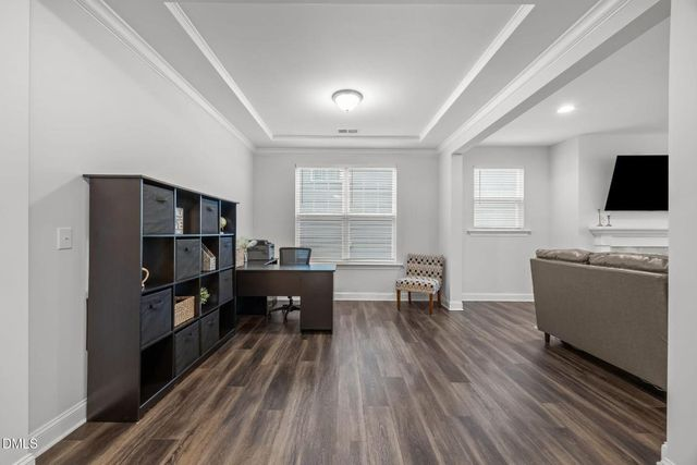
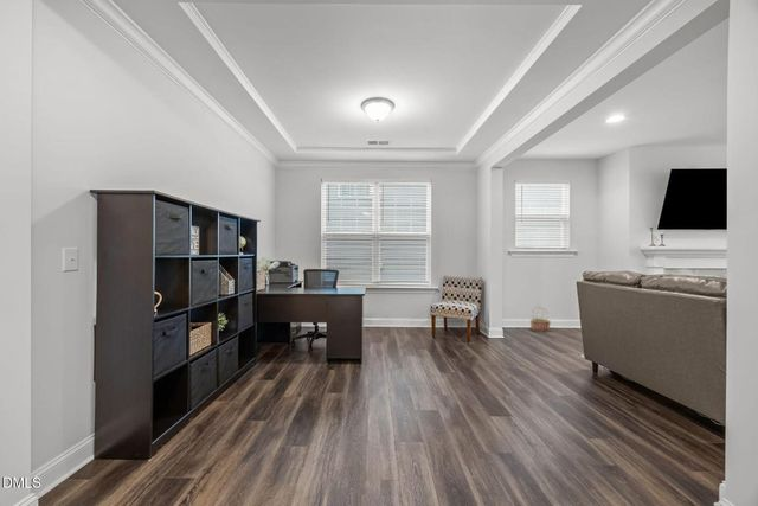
+ basket (540, 319)
